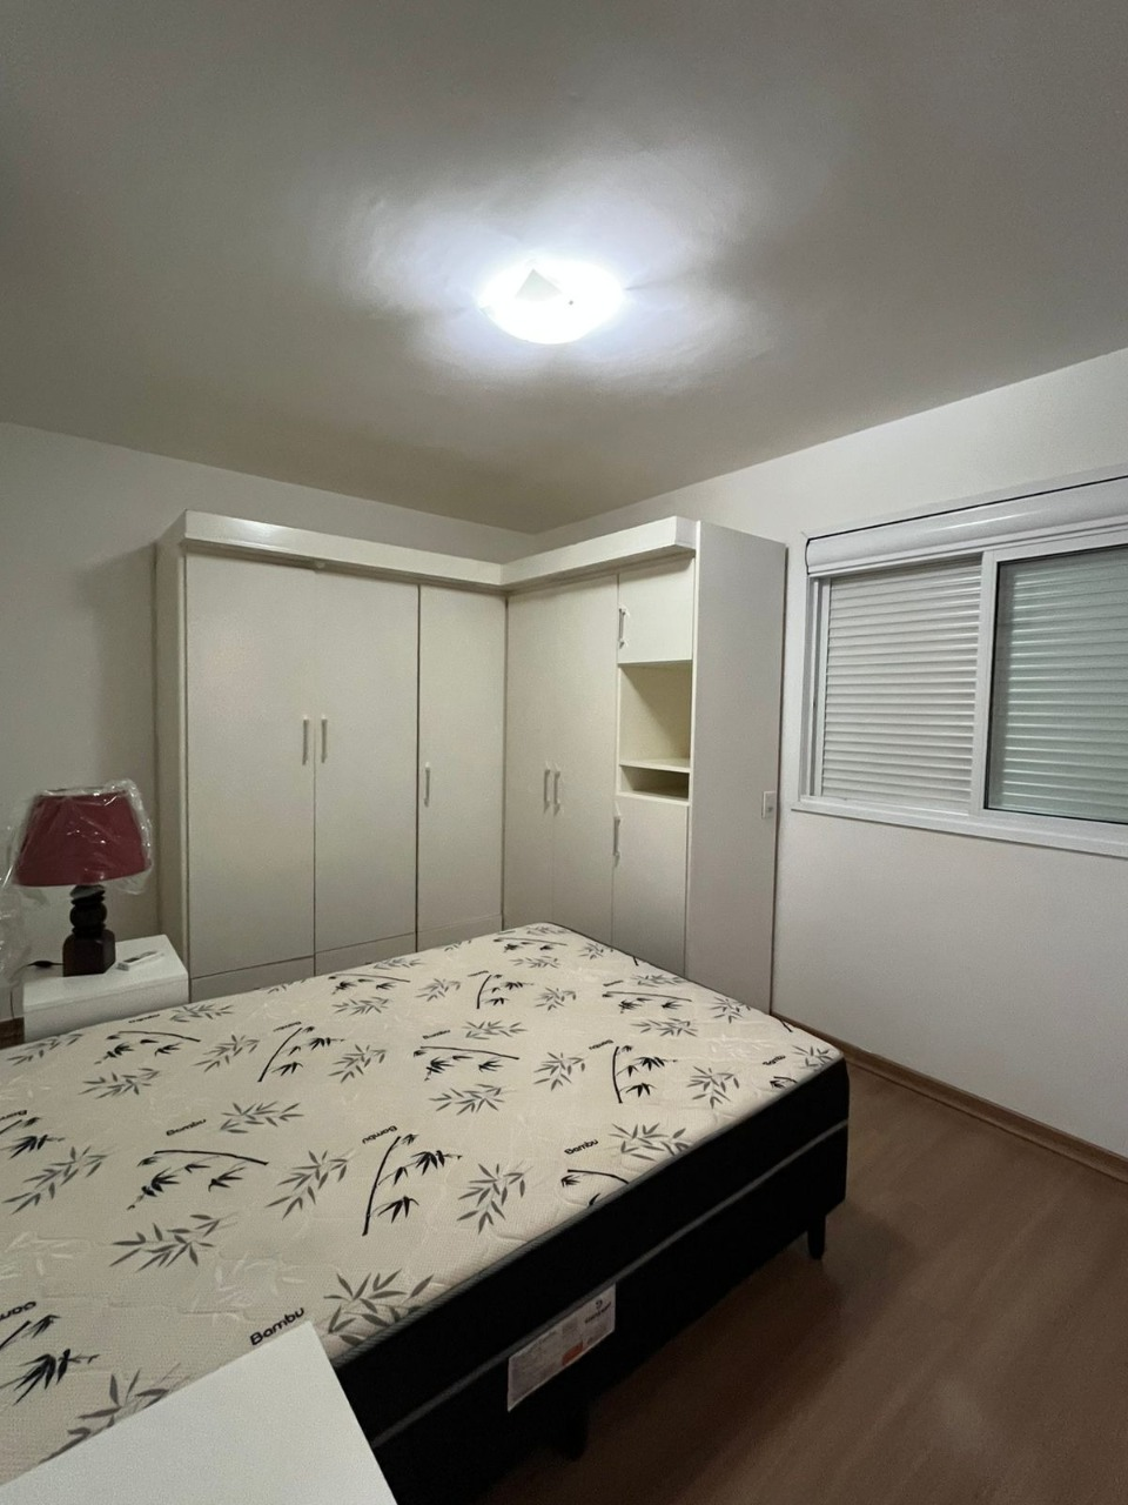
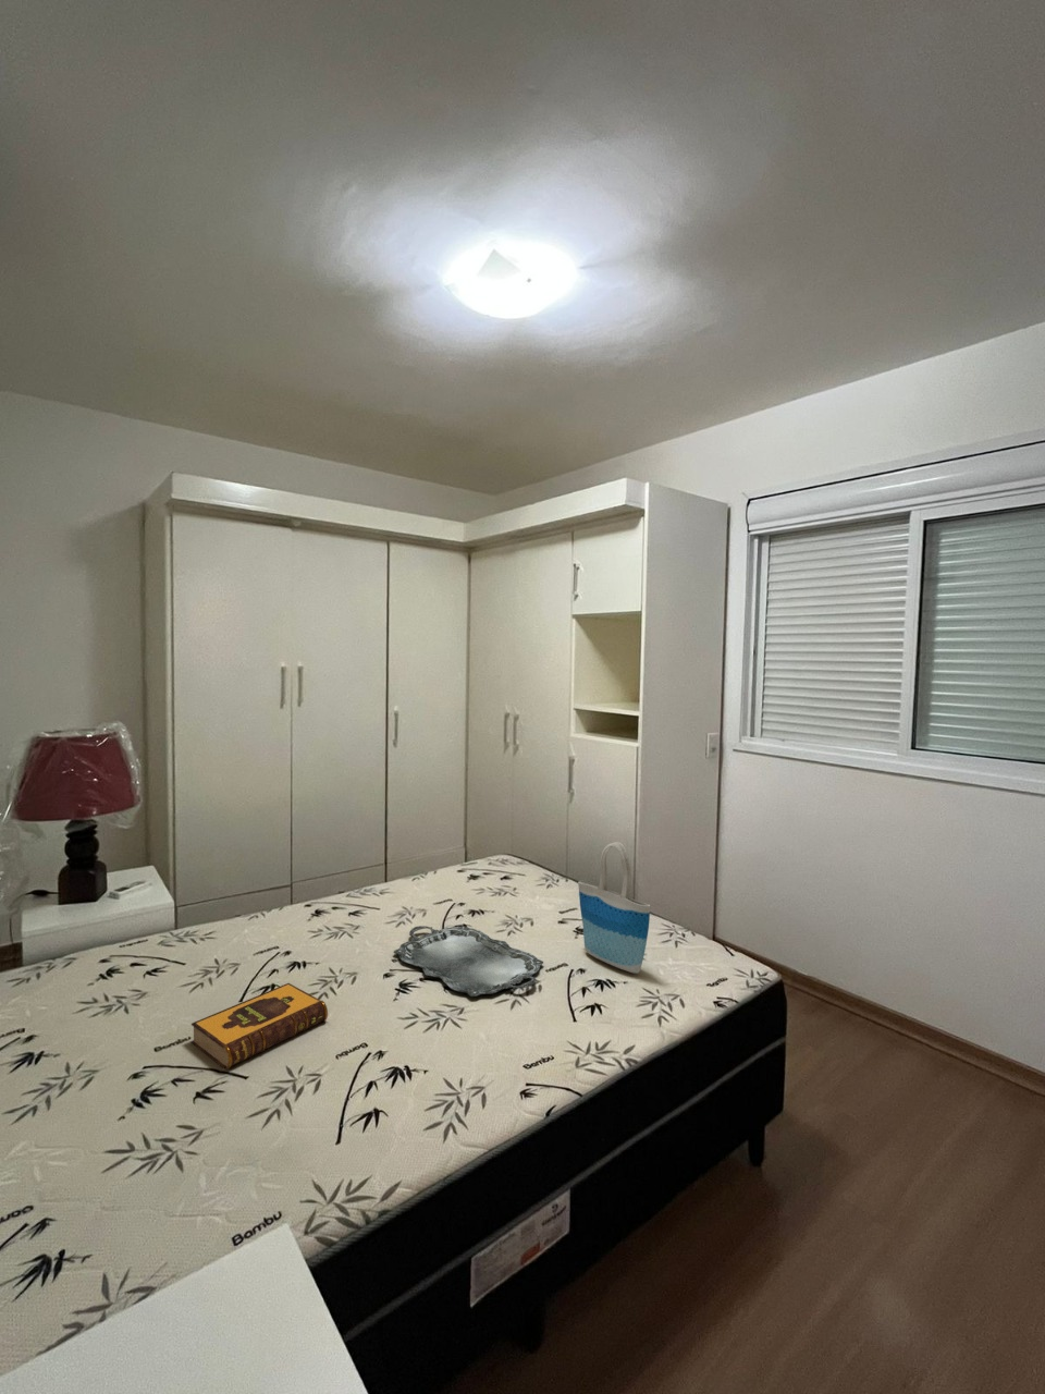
+ tote bag (613, 902)
+ serving tray (467, 957)
+ hardback book (261, 1023)
